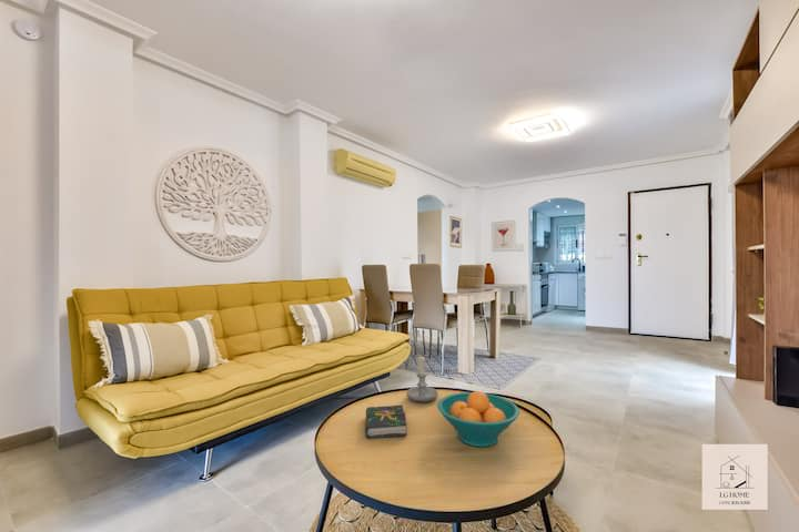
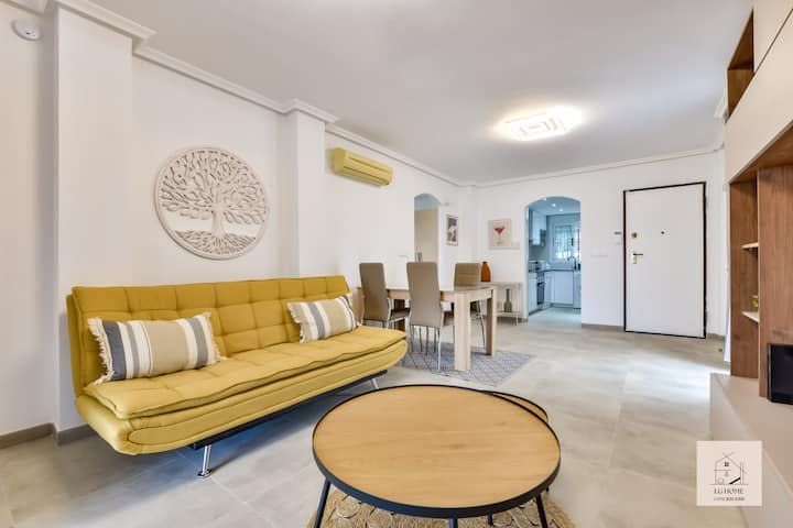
- candle (422, 376)
- fruit bowl (477, 415)
- book (385, 420)
